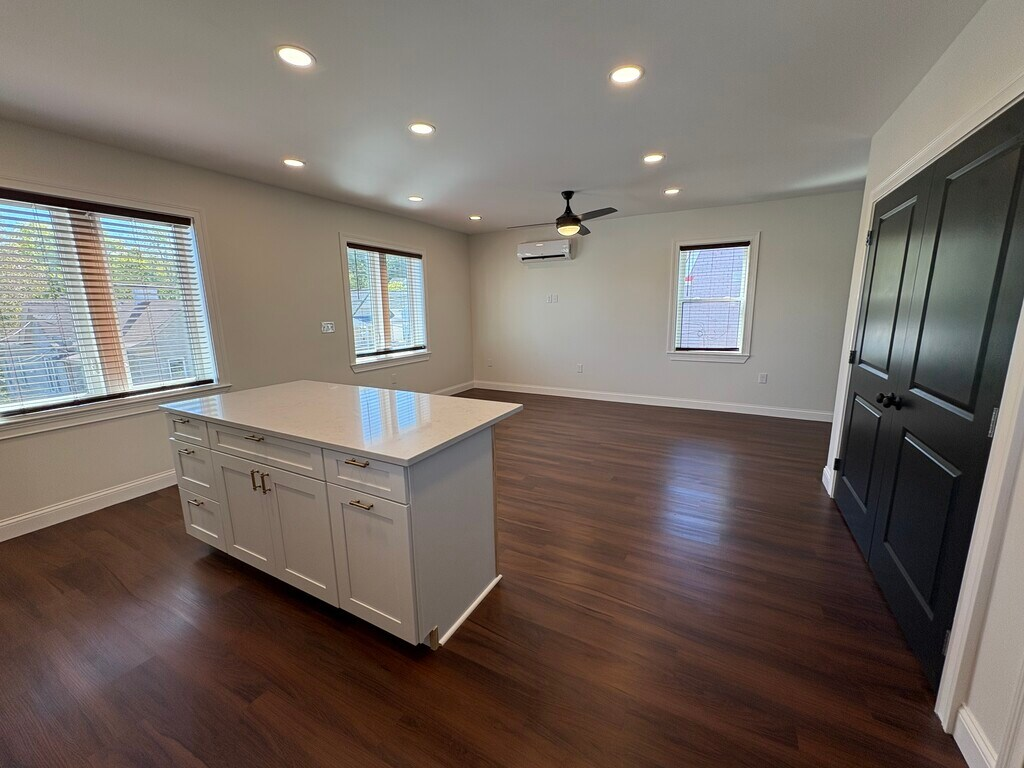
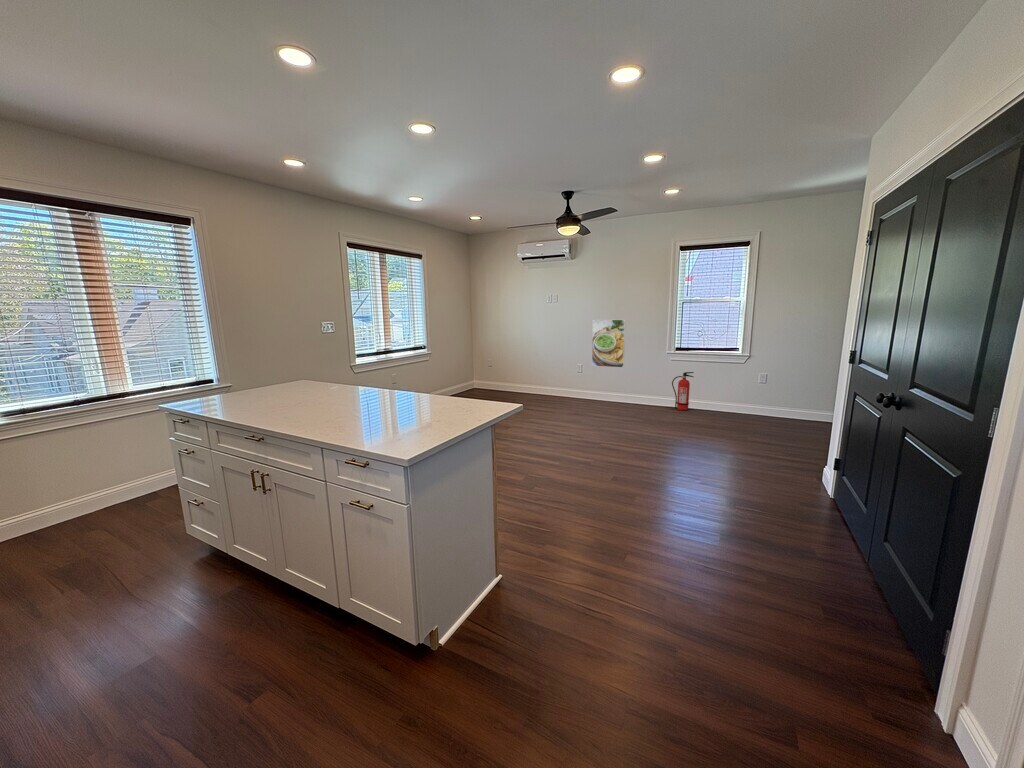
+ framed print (608, 343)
+ fire extinguisher (682, 390)
